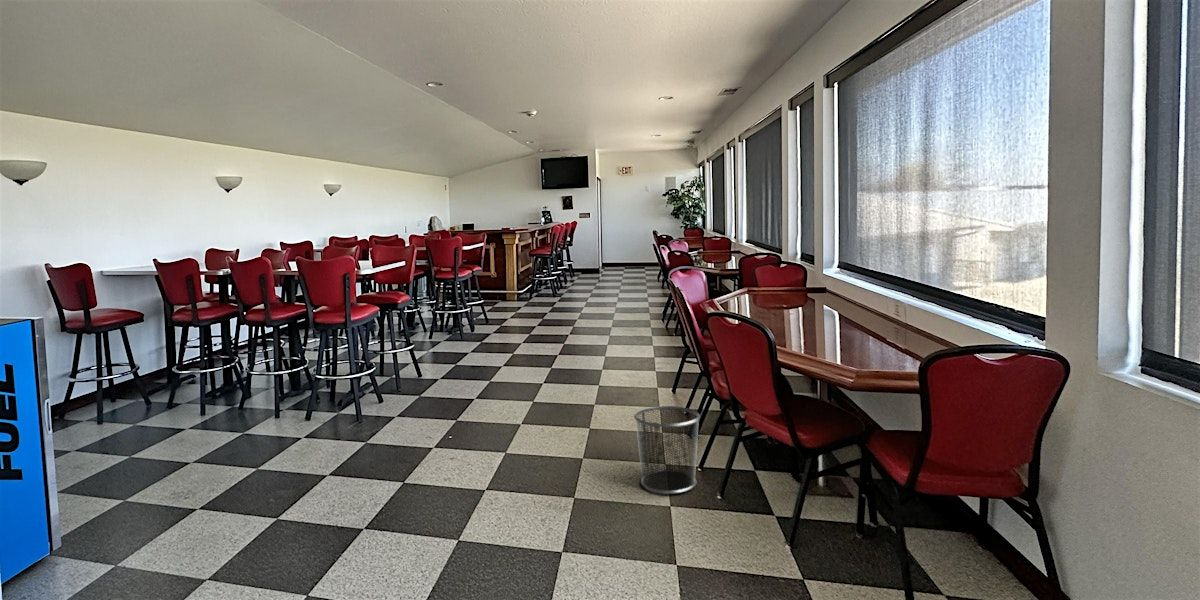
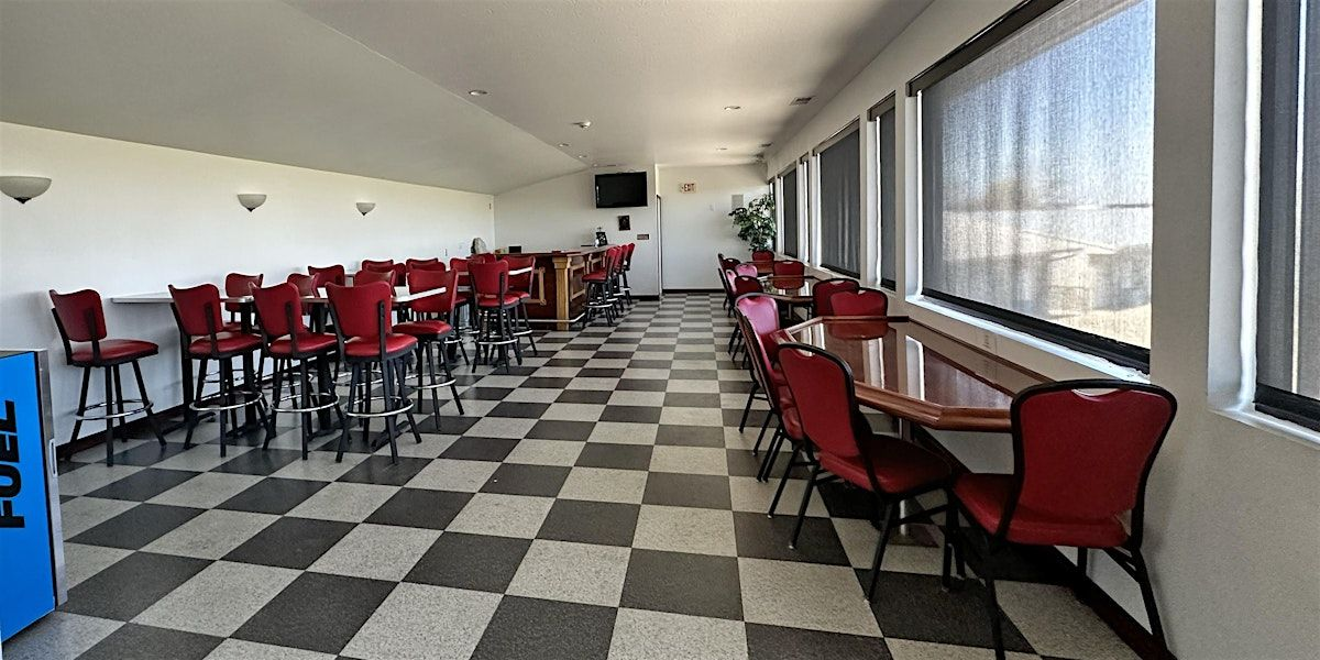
- waste bin (667, 449)
